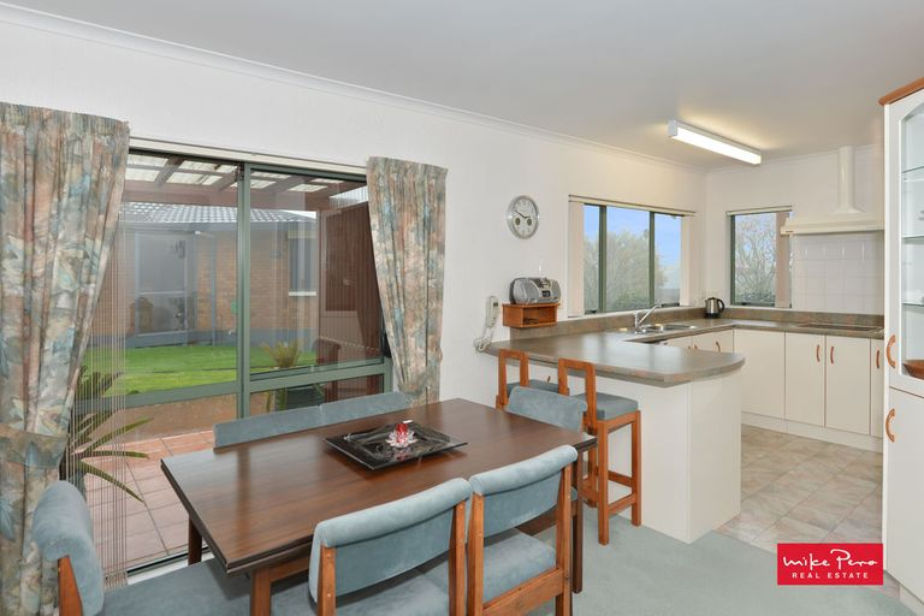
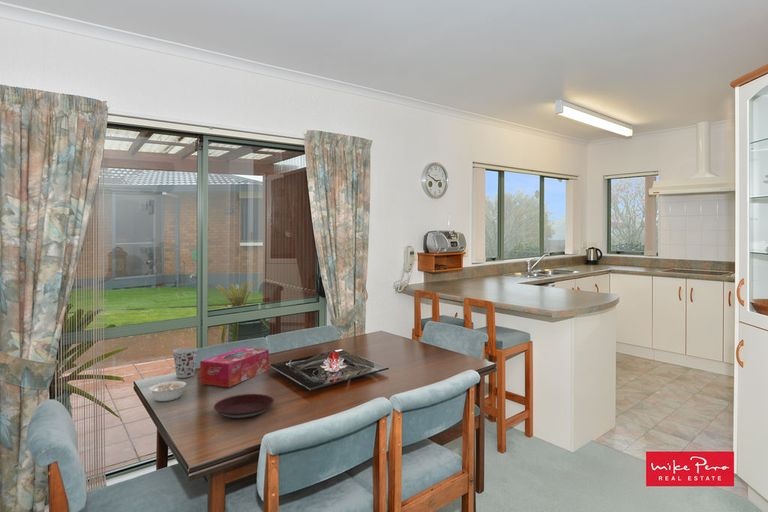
+ legume (169, 390)
+ cup (185, 362)
+ plate (244, 407)
+ tissue box (236, 365)
